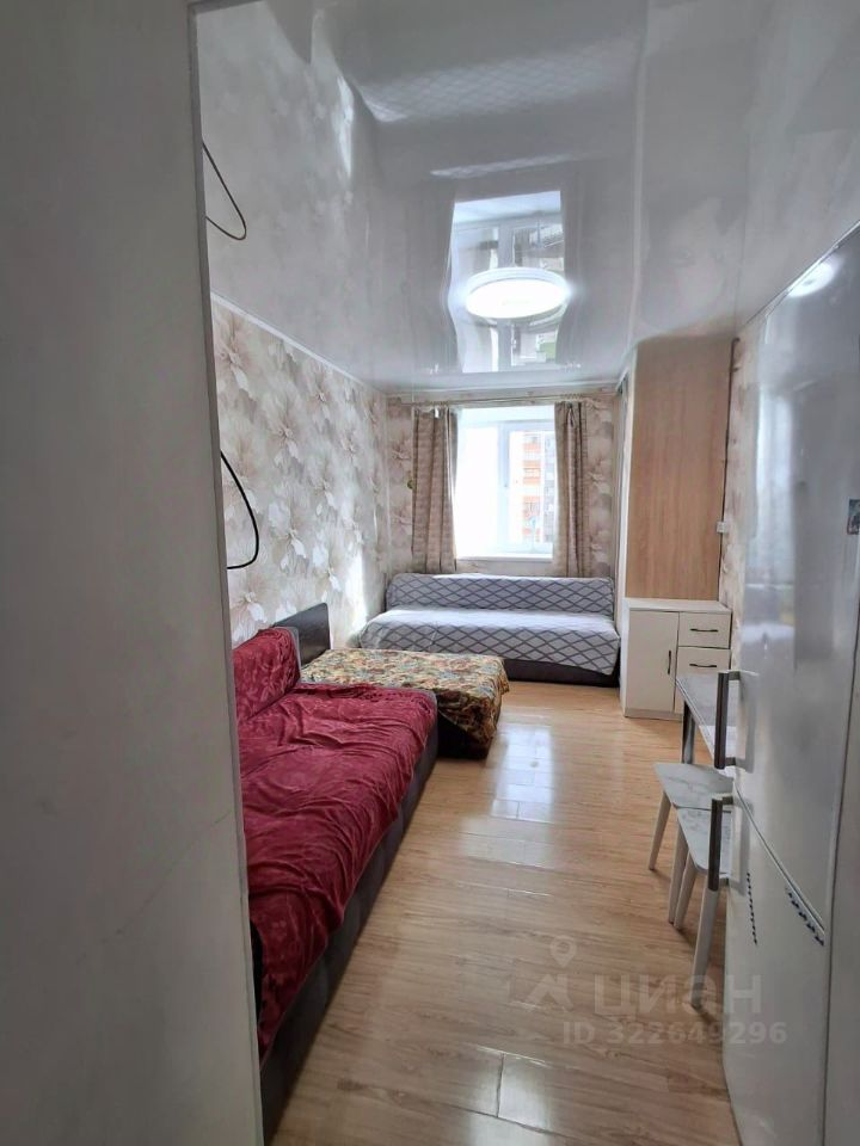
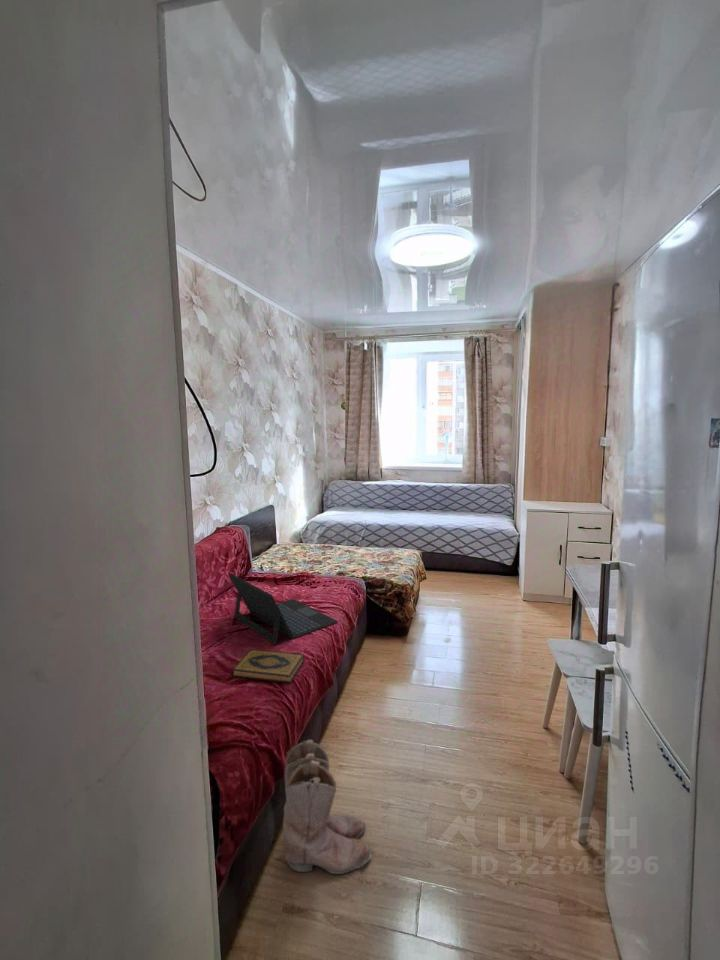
+ hardback book (269, 665)
+ boots (326, 800)
+ laptop (284, 601)
